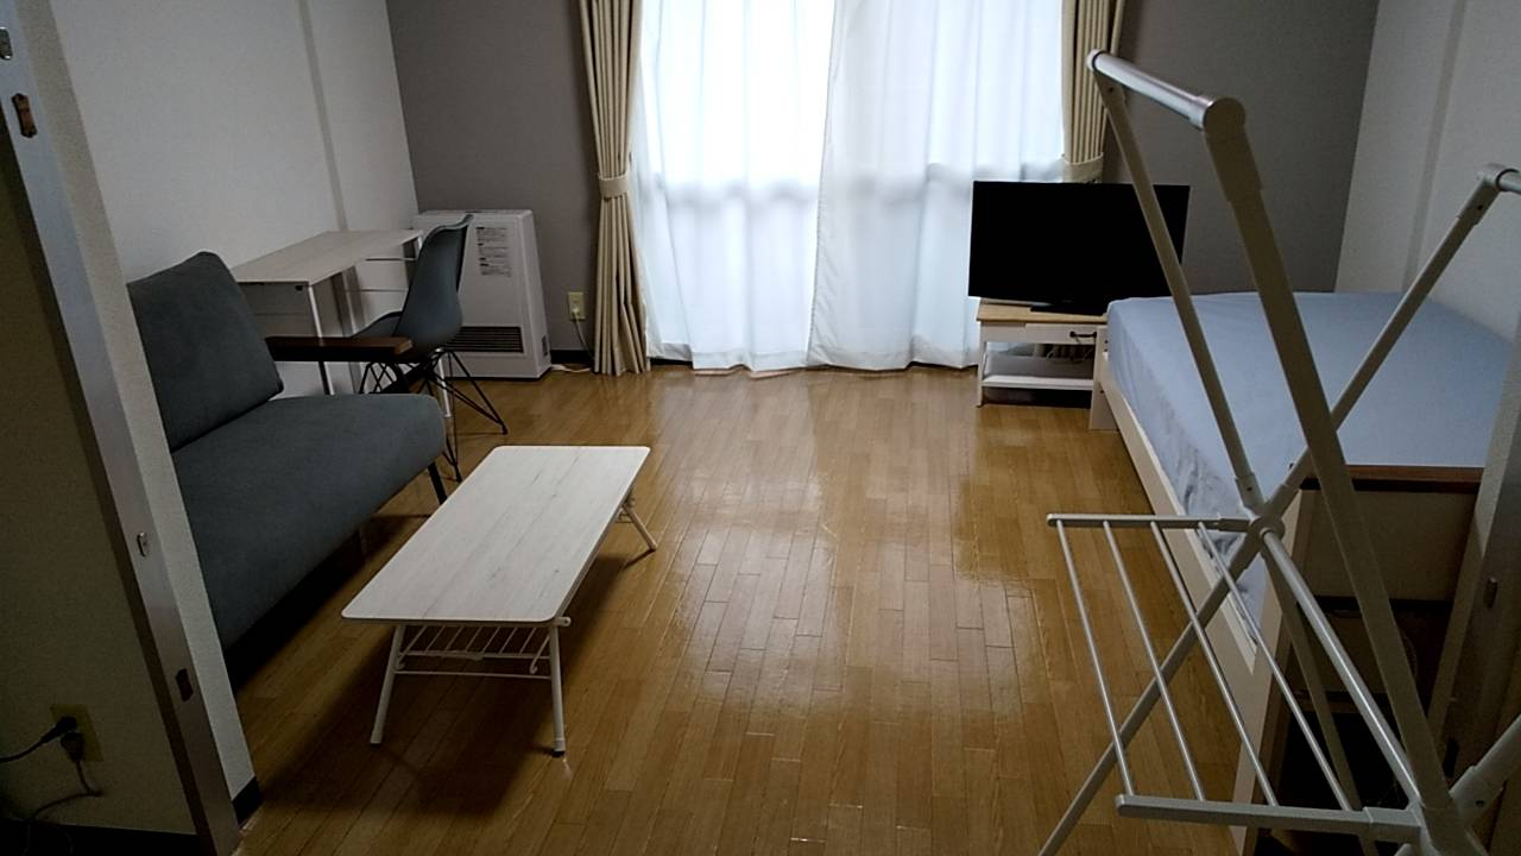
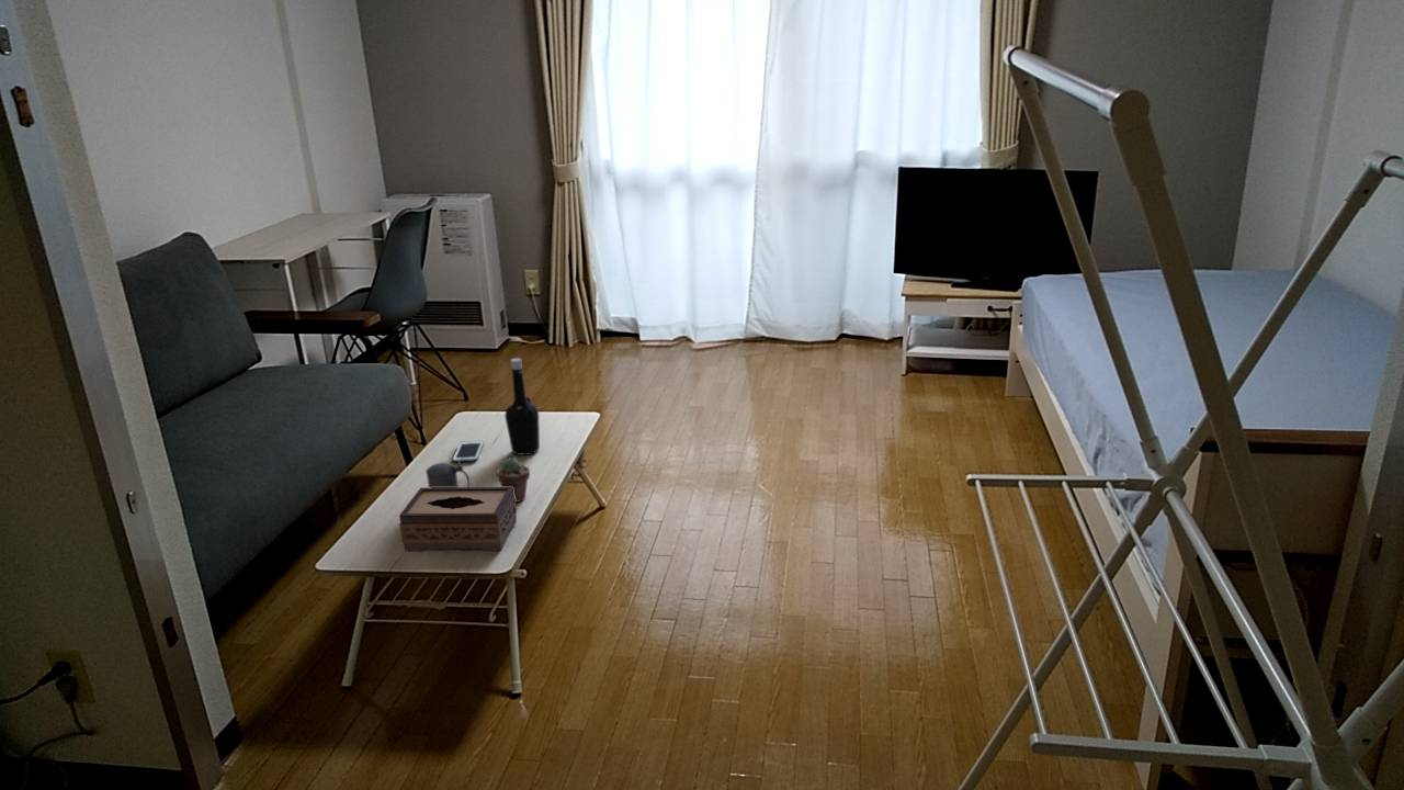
+ bottle (521, 406)
+ tissue box (460, 518)
+ potted succulent (513, 478)
+ cell phone (468, 451)
+ beer stein (448, 481)
